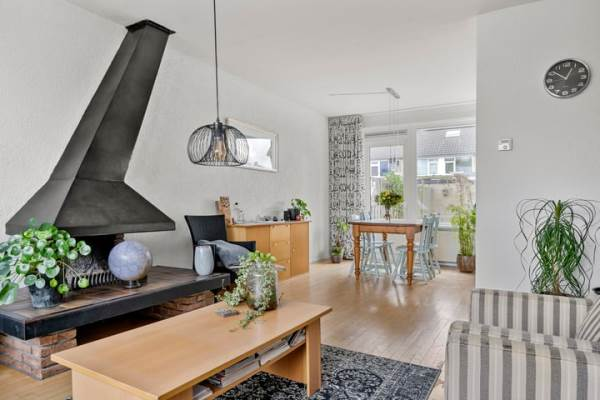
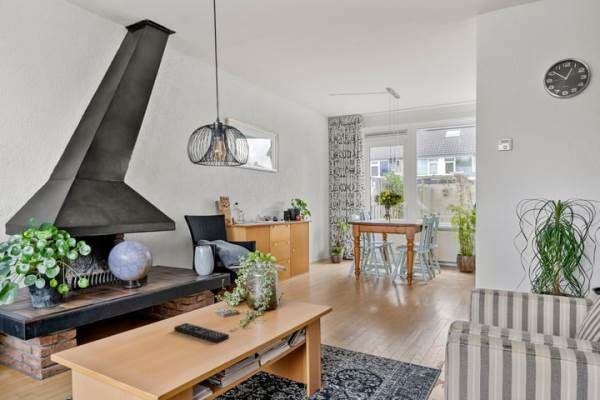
+ remote control (200, 331)
